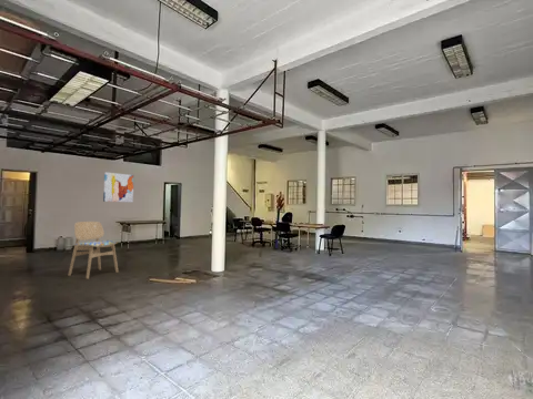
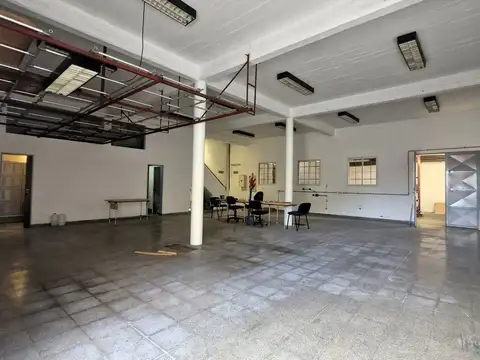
- dining chair (94, 246)
- wall art (119, 187)
